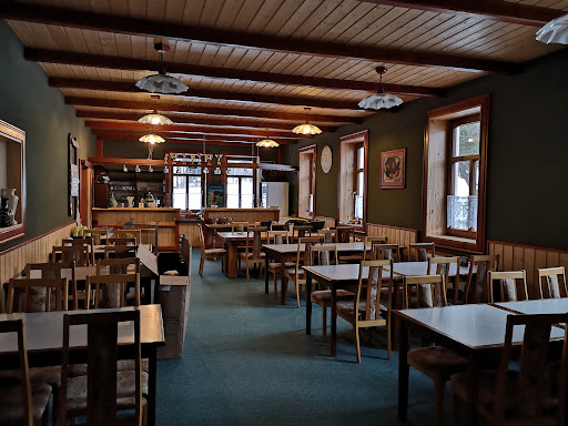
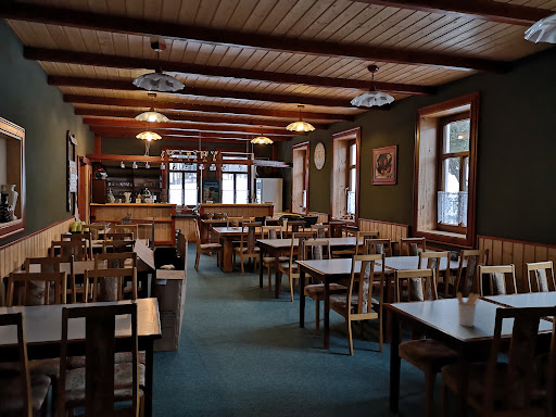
+ utensil holder (468, 308)
